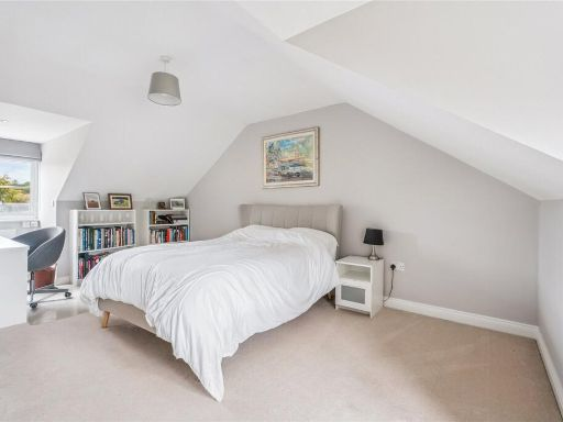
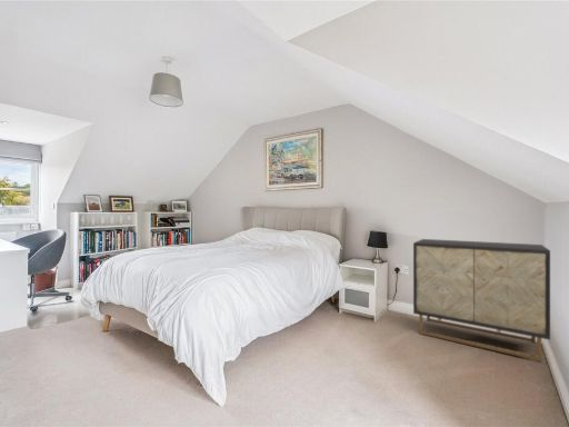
+ cabinet (475, 290)
